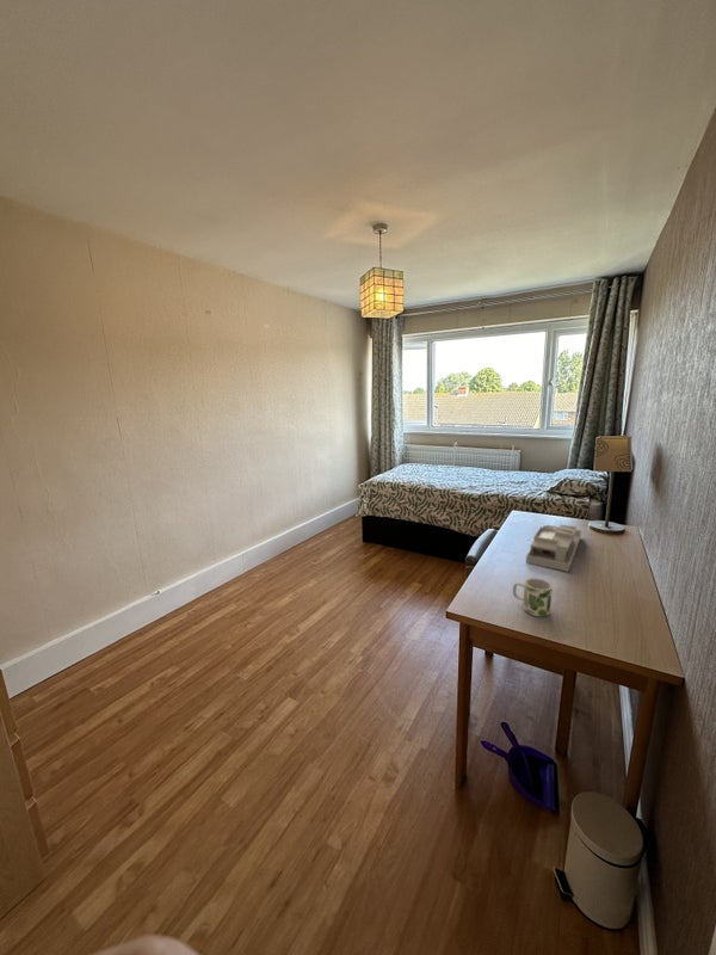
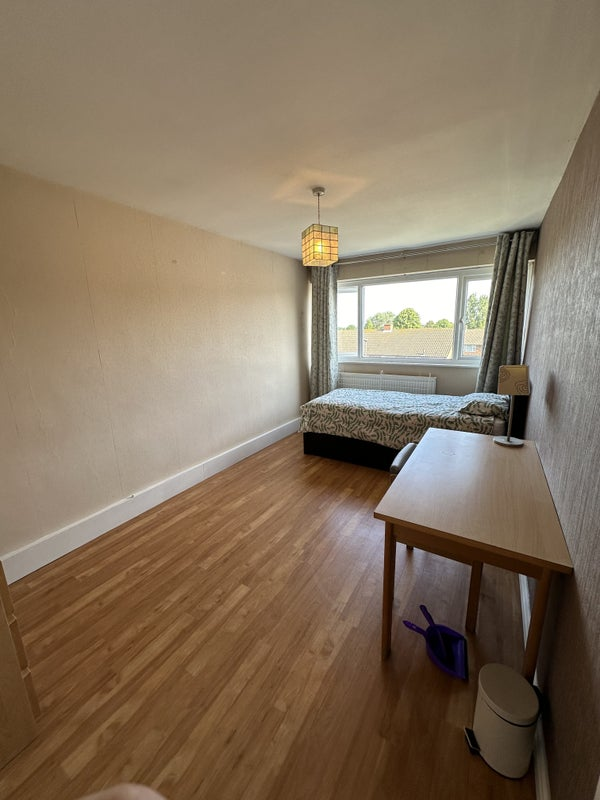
- desk organizer (556, 540)
- mug (531, 594)
